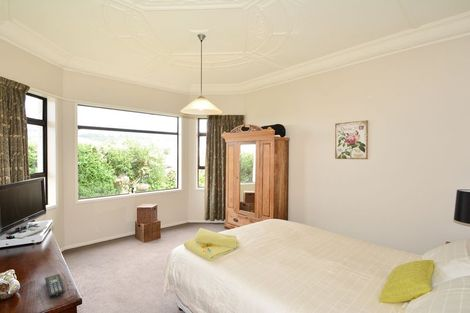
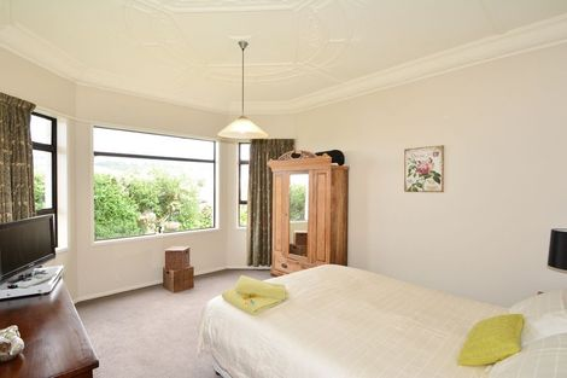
- remote control (54, 284)
